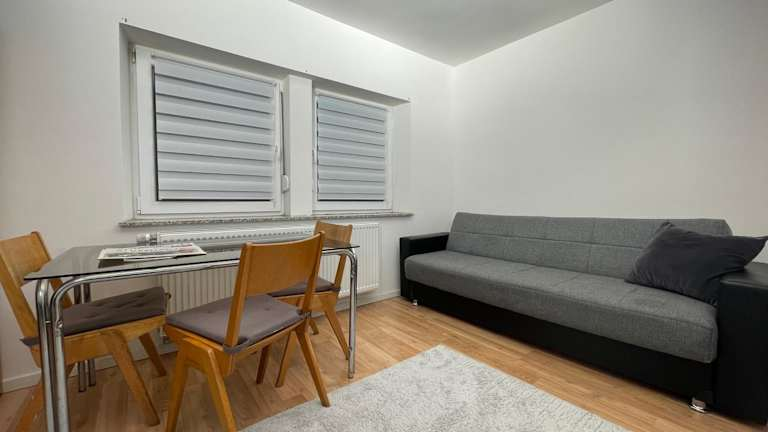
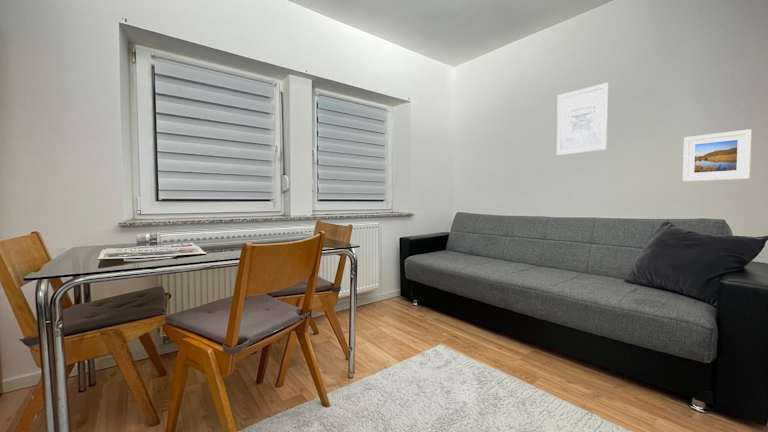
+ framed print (715, 156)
+ wall art (581, 121)
